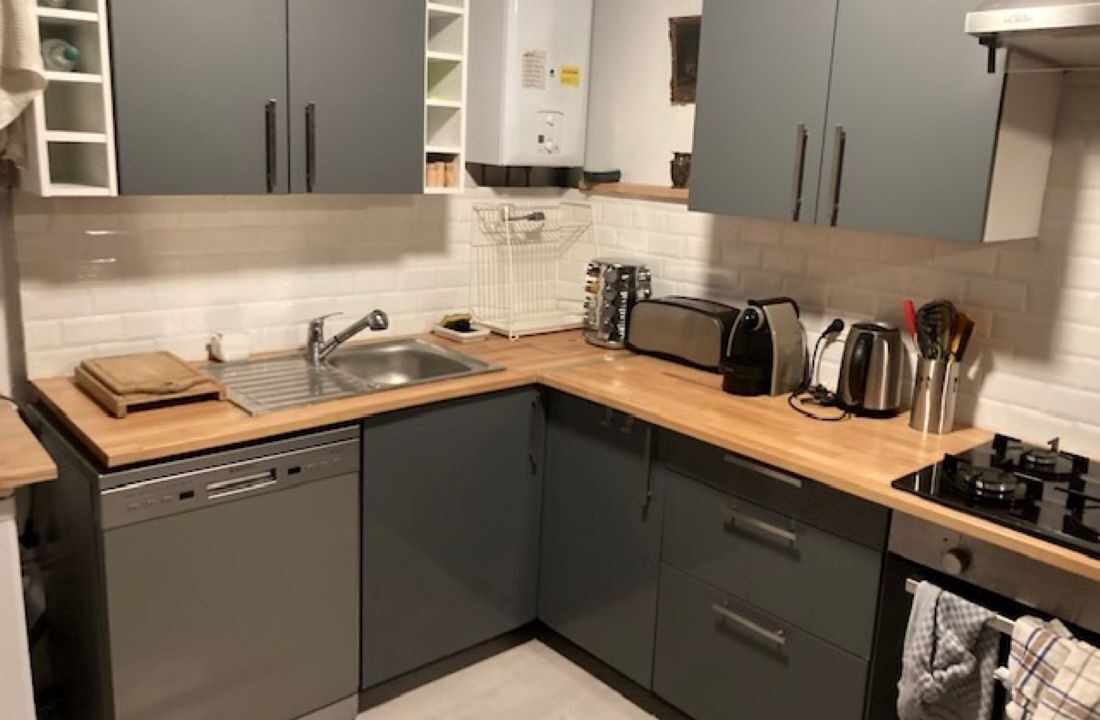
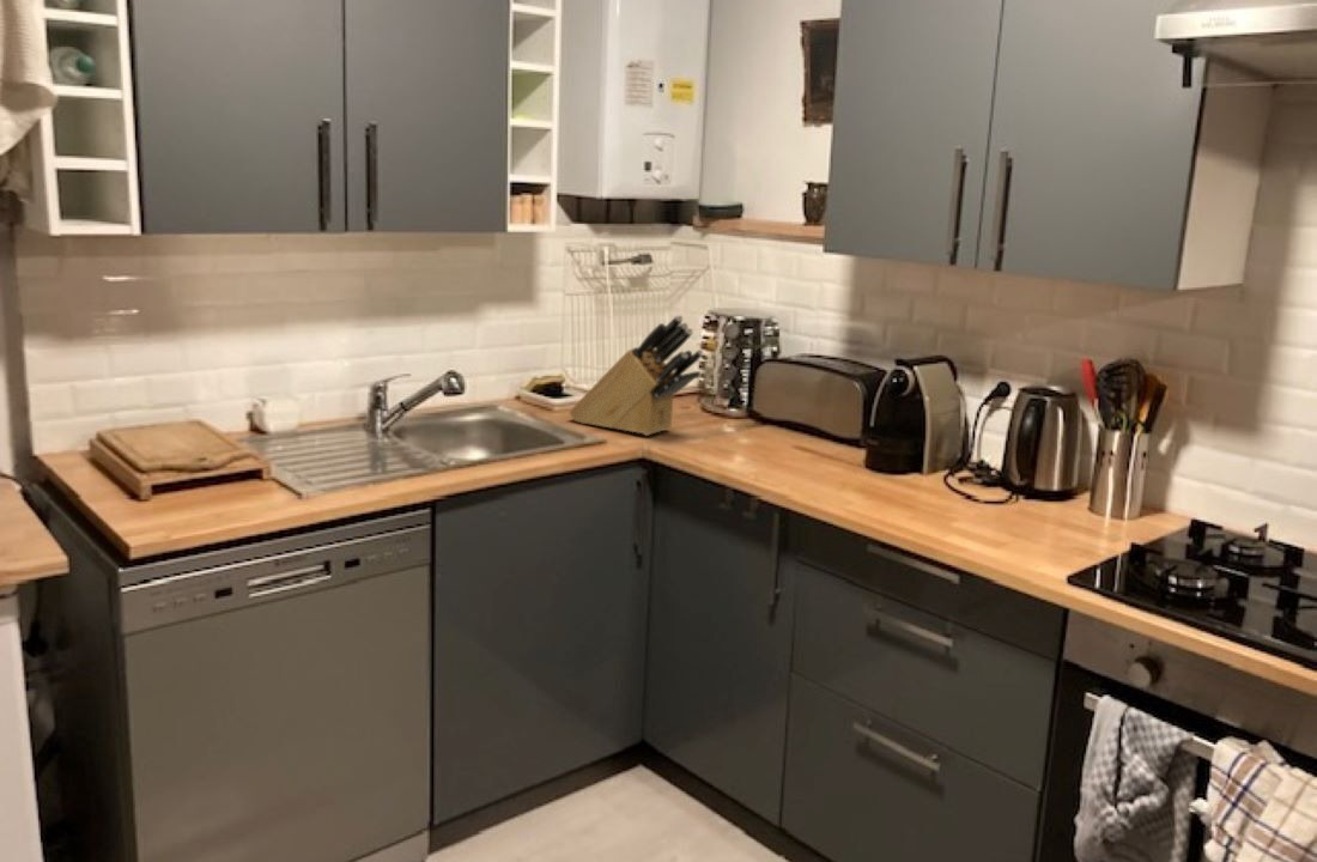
+ knife block (636, 370)
